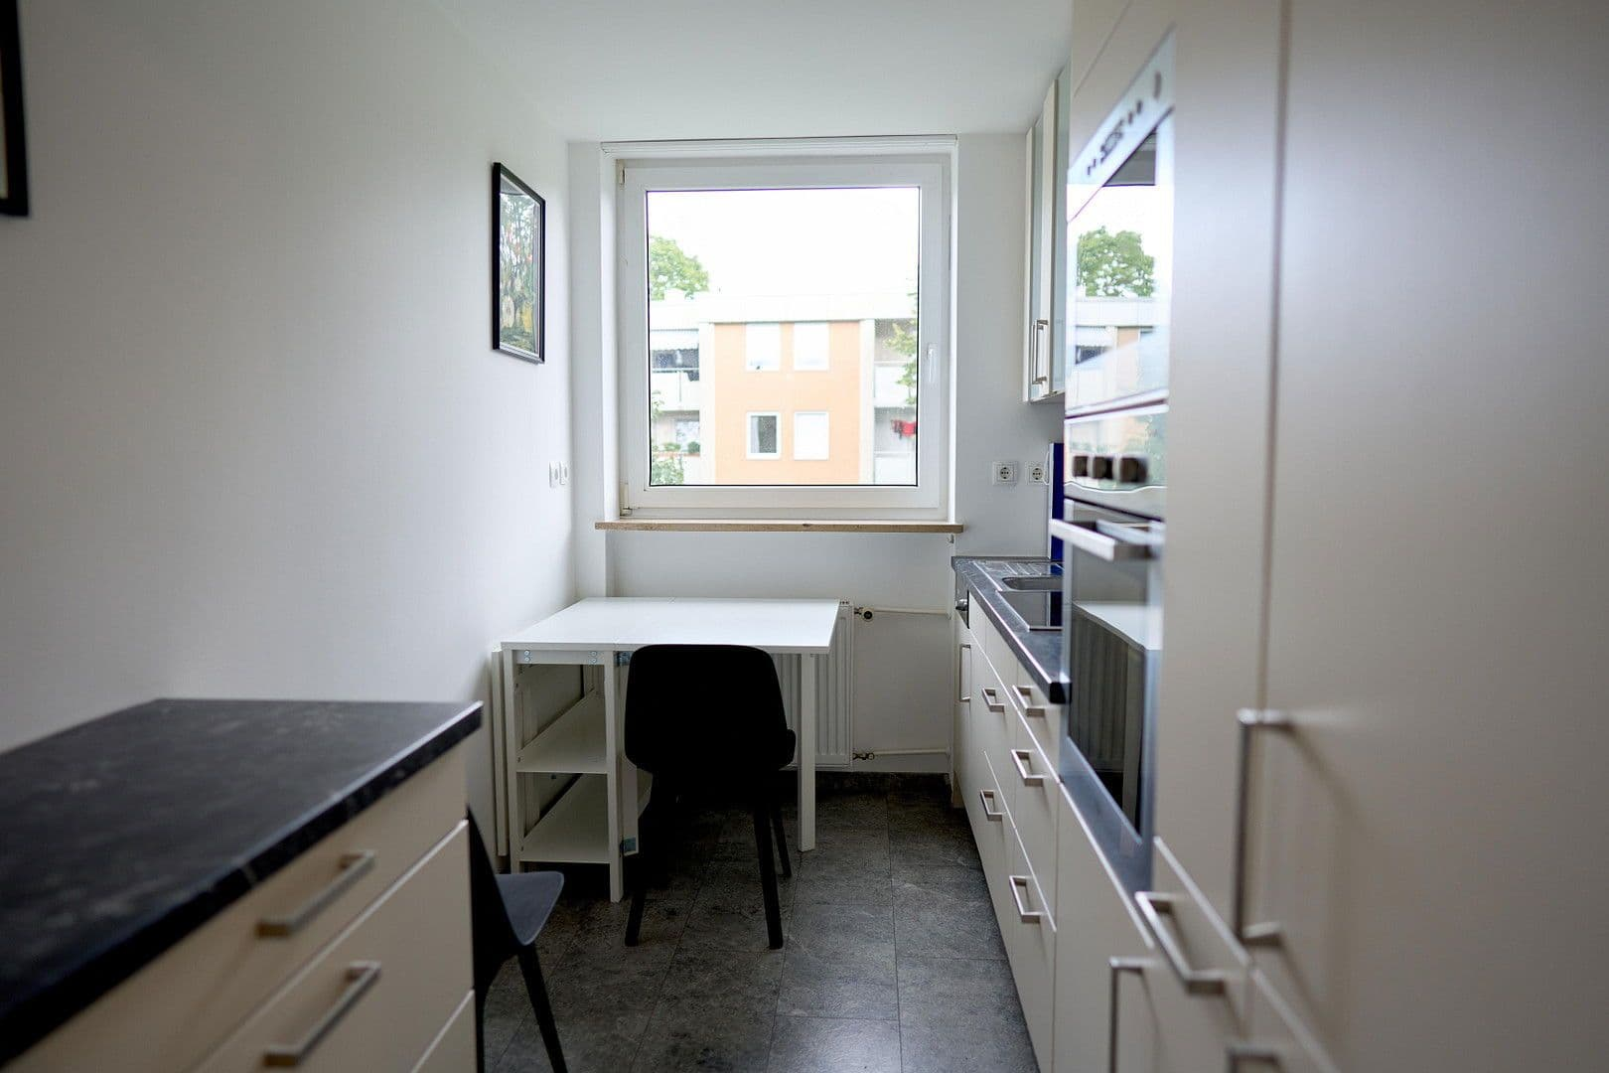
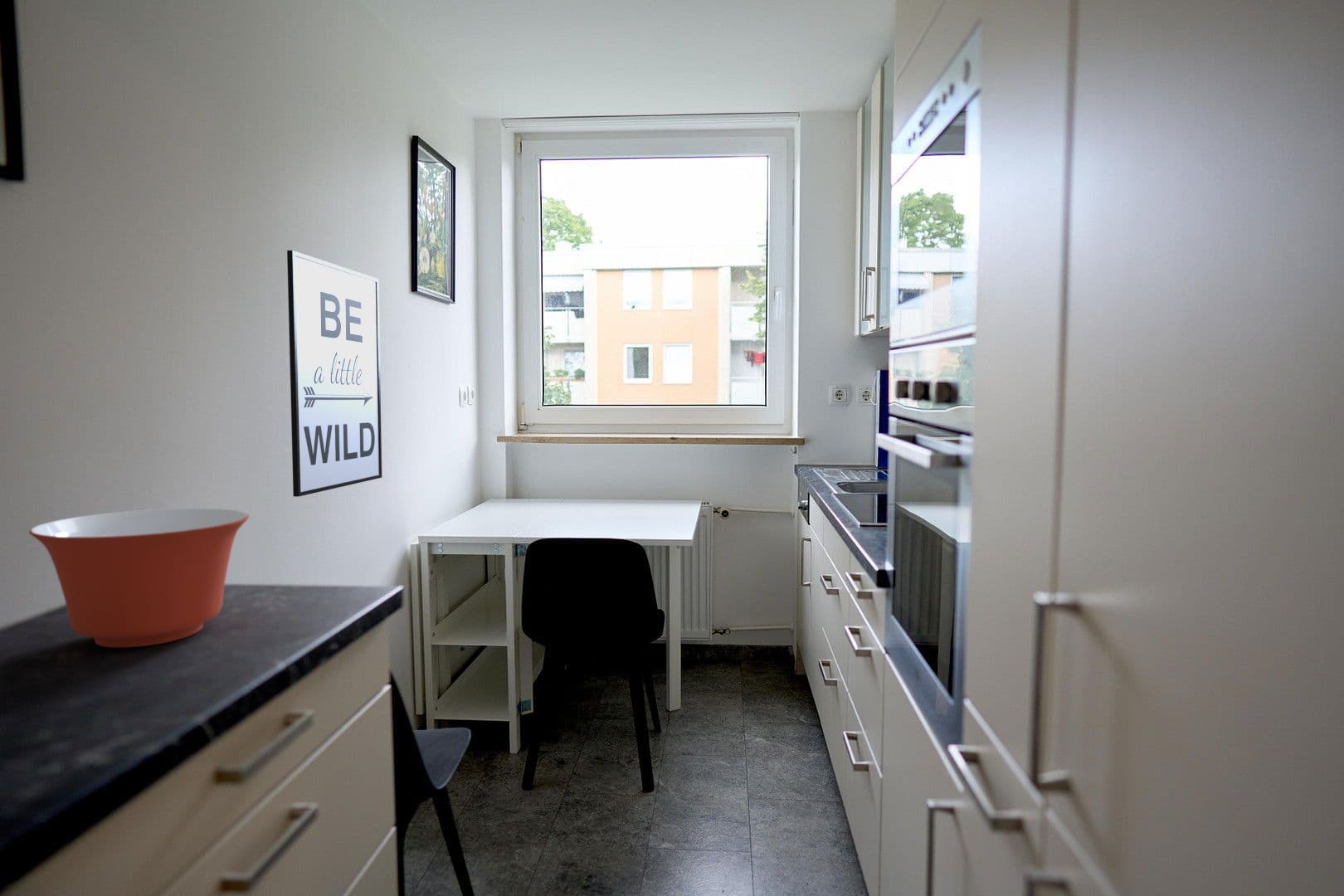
+ mixing bowl (148, 577)
+ wall art (339, 377)
